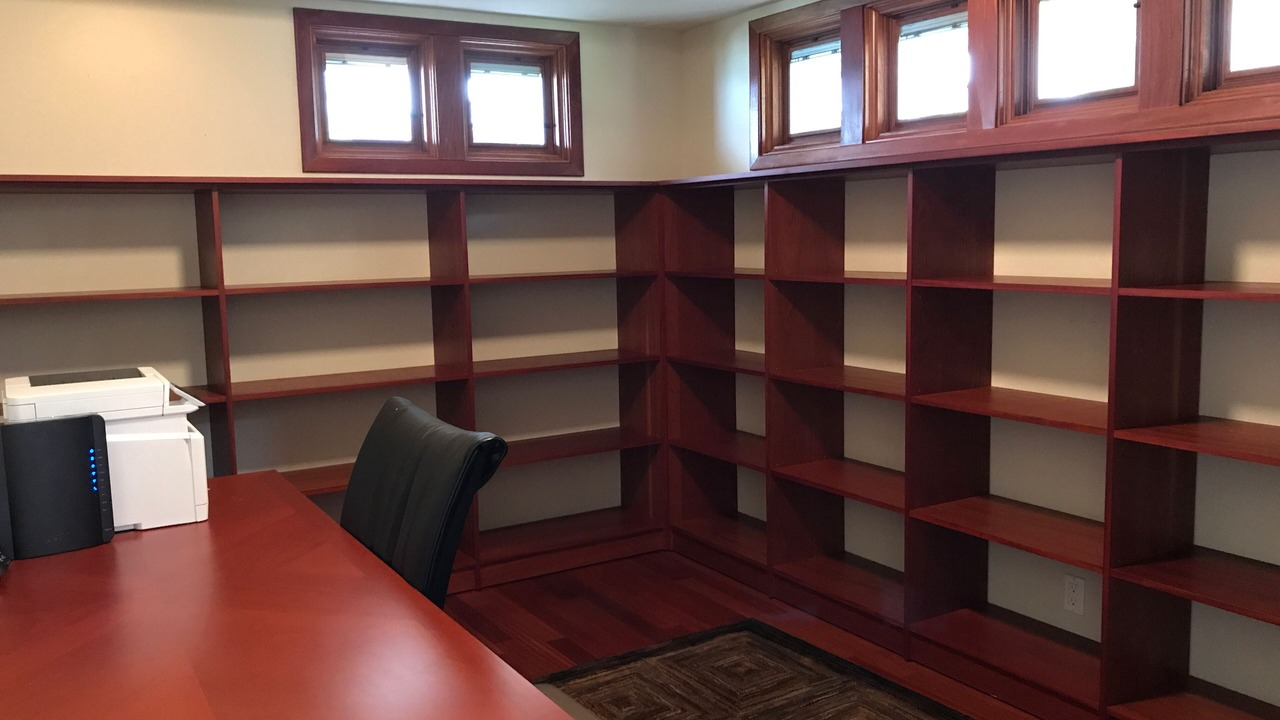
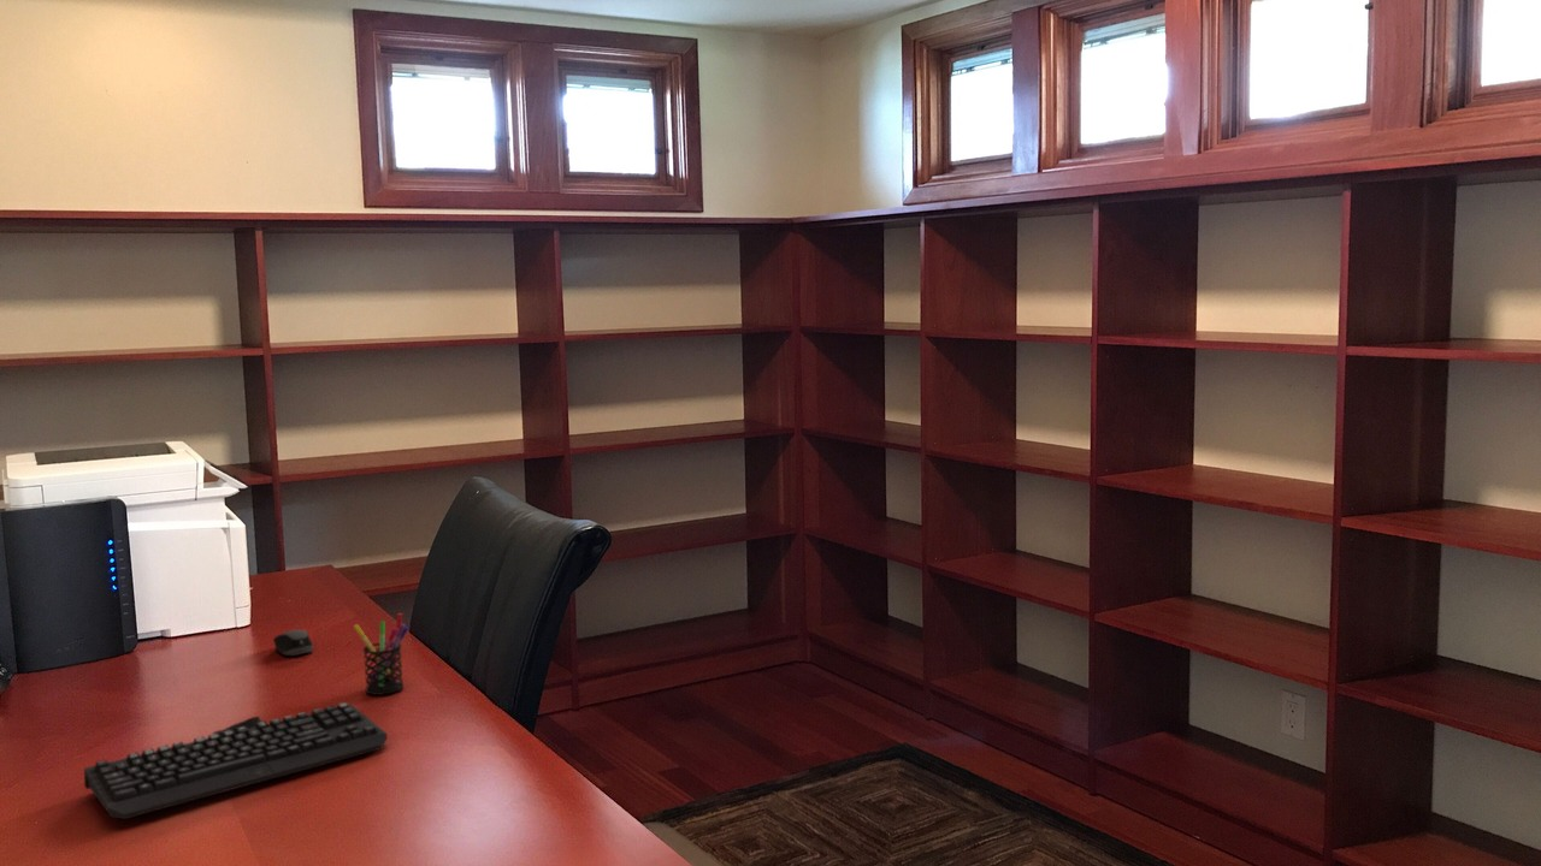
+ keyboard (235, 748)
+ pen holder (384, 651)
+ computer mouse (293, 639)
